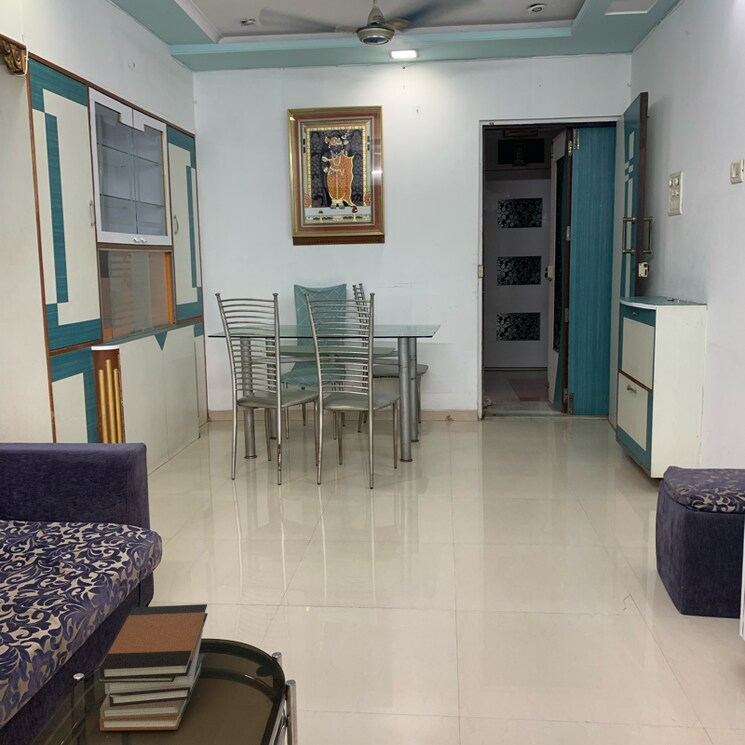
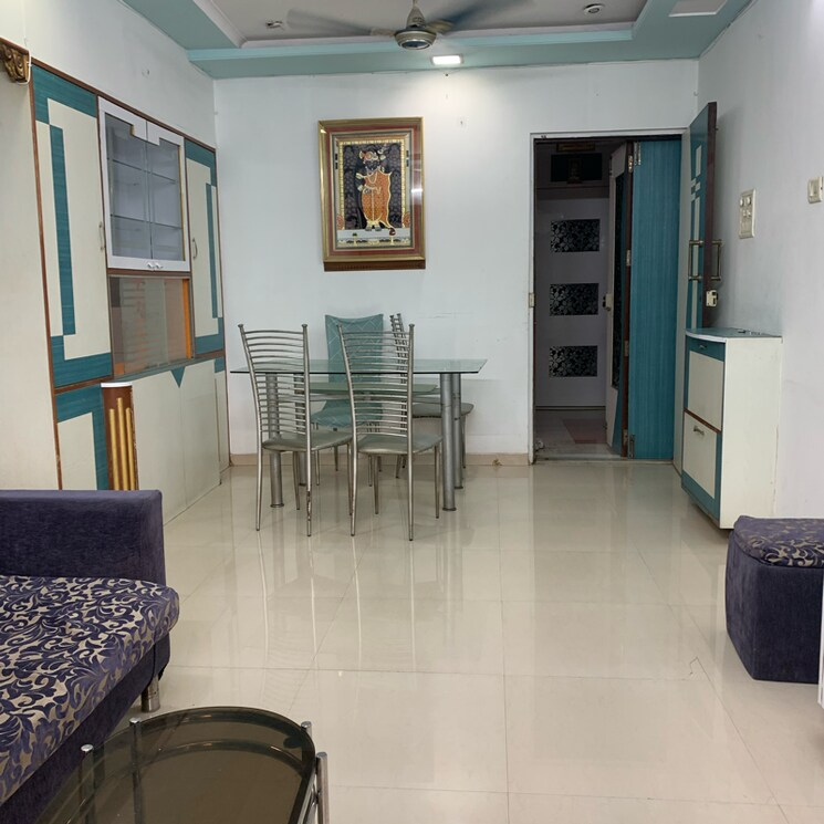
- book stack (157, 663)
